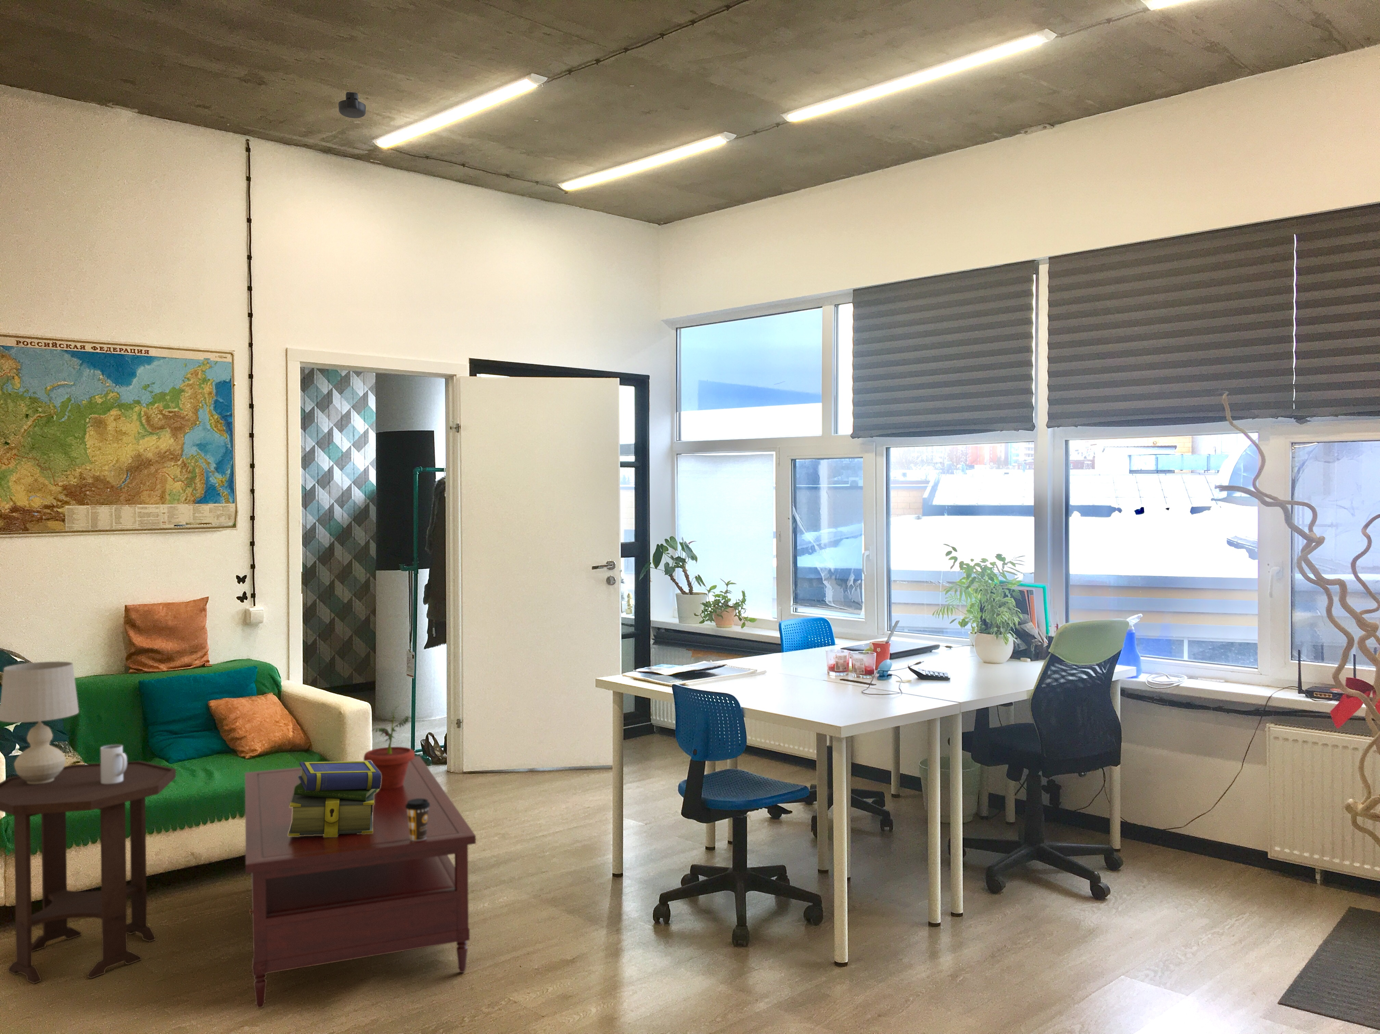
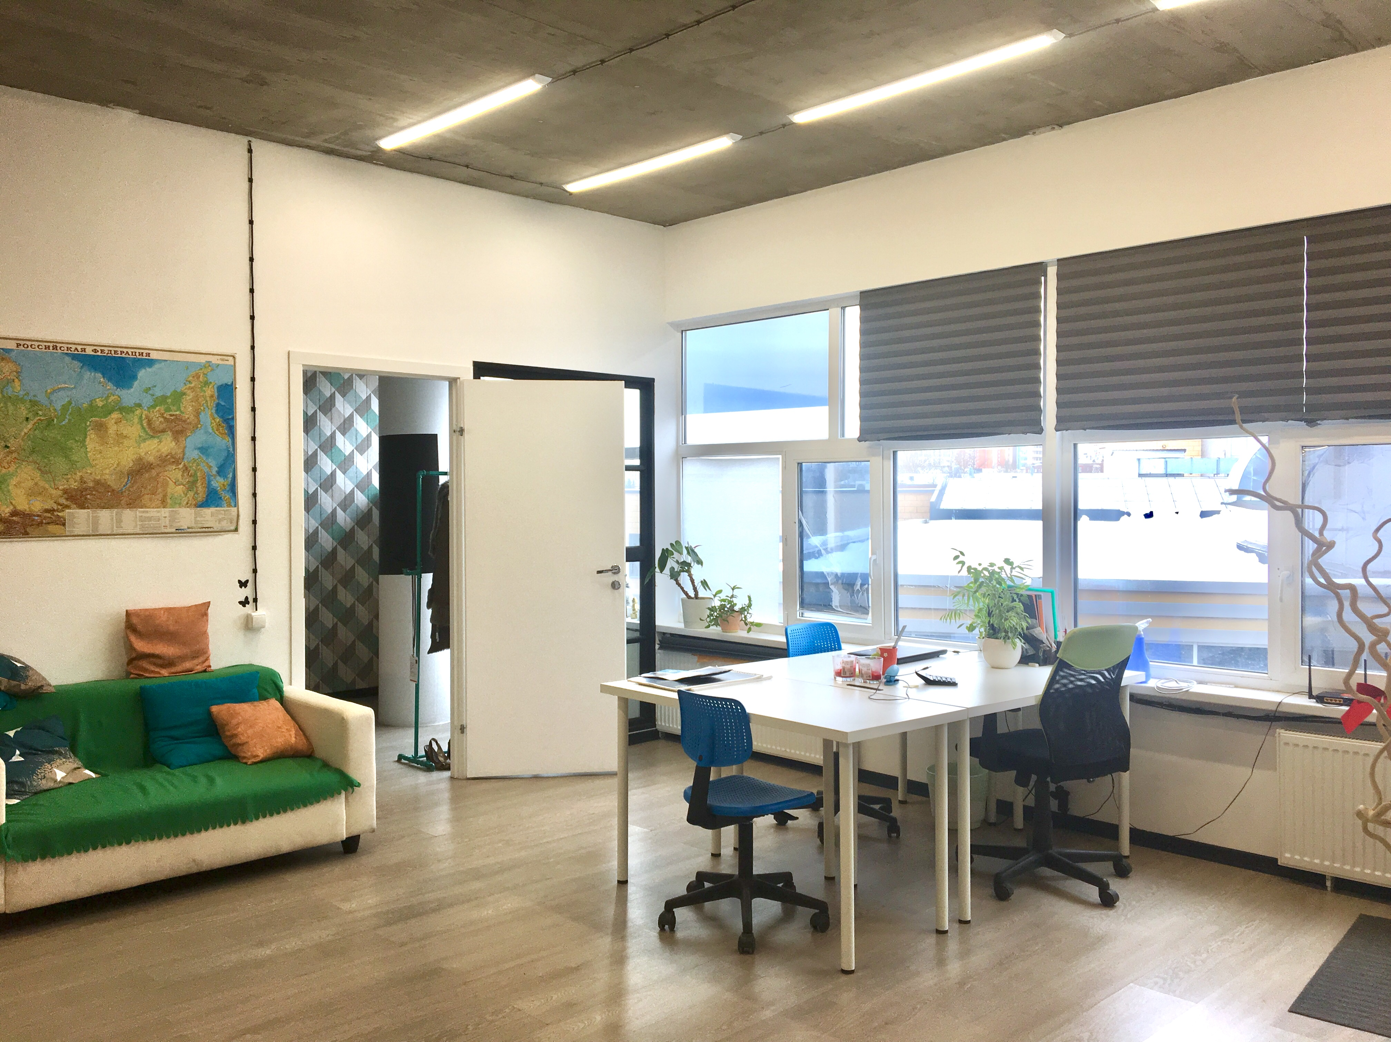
- coffee table (349, 863)
- potted plant (390, 746)
- side table (66, 868)
- mug (115, 761)
- table lamp (39, 720)
- stack of books (336, 795)
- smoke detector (352, 104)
- coffee cup (417, 819)
